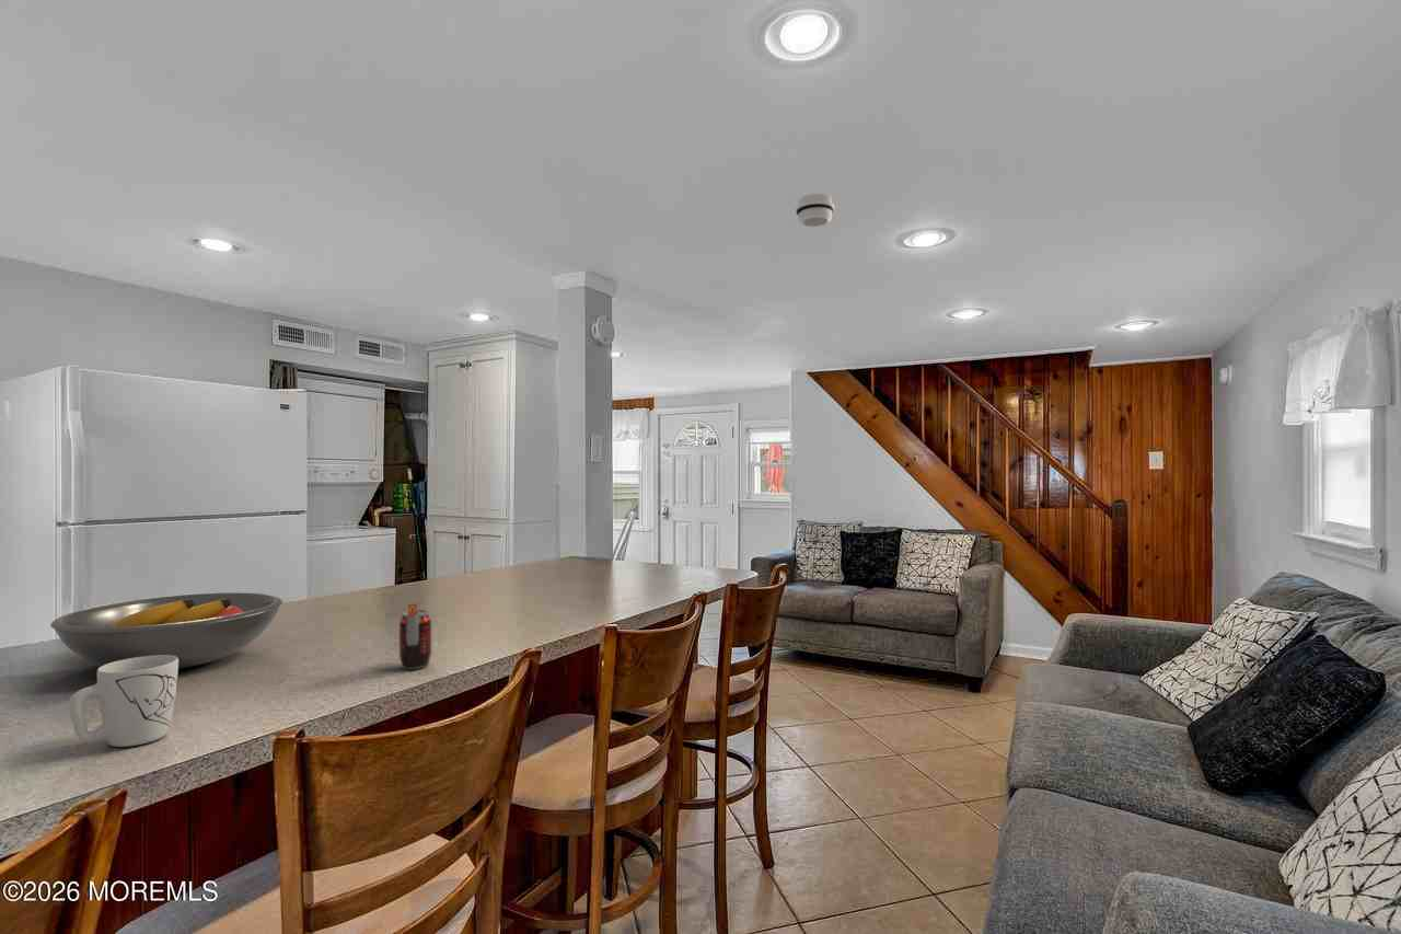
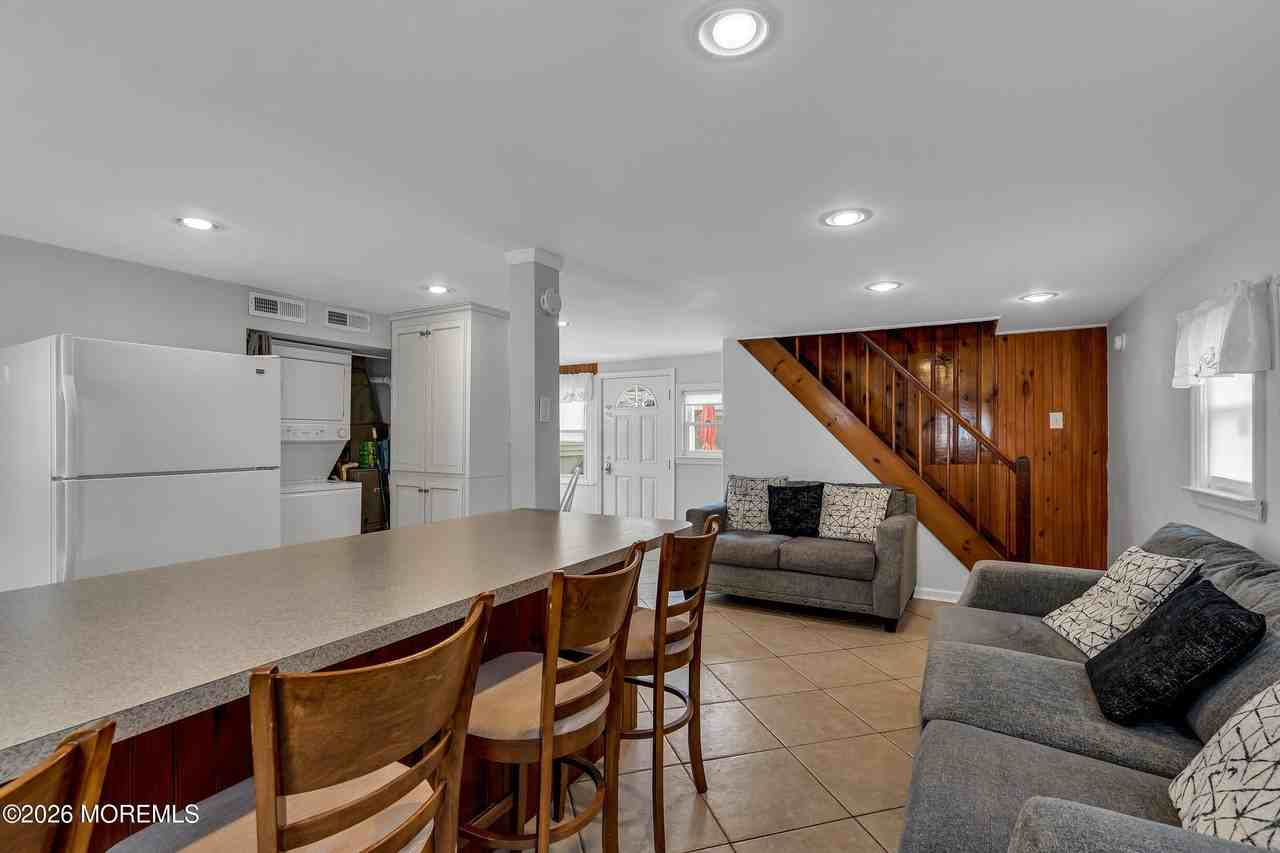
- smoke detector (814, 210)
- mug (125, 704)
- fruit bowl (175, 627)
- beverage can (415, 634)
